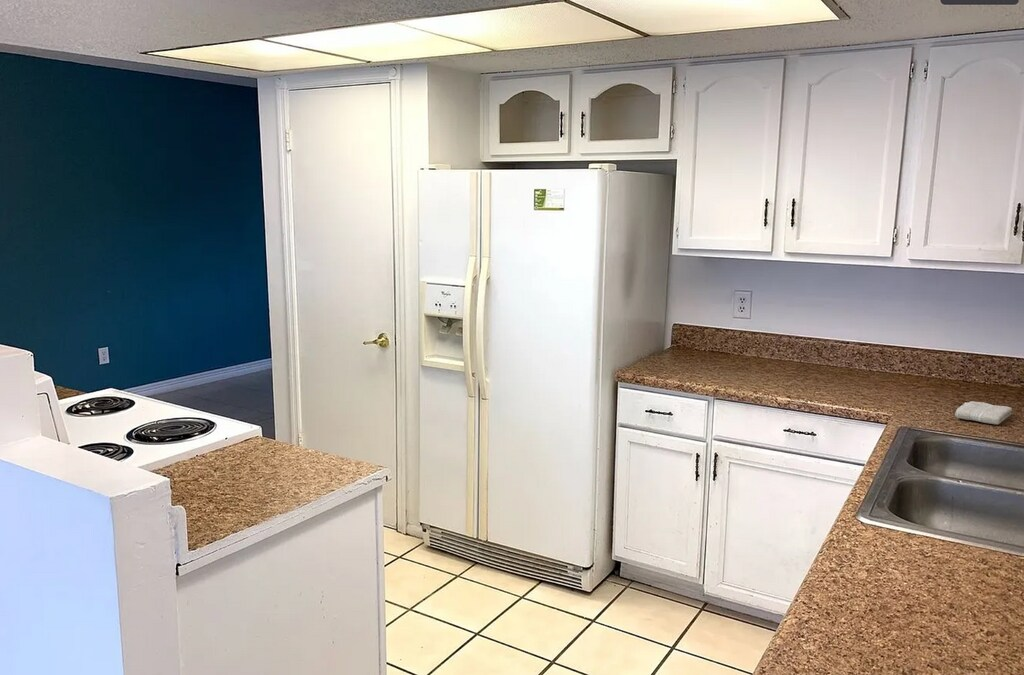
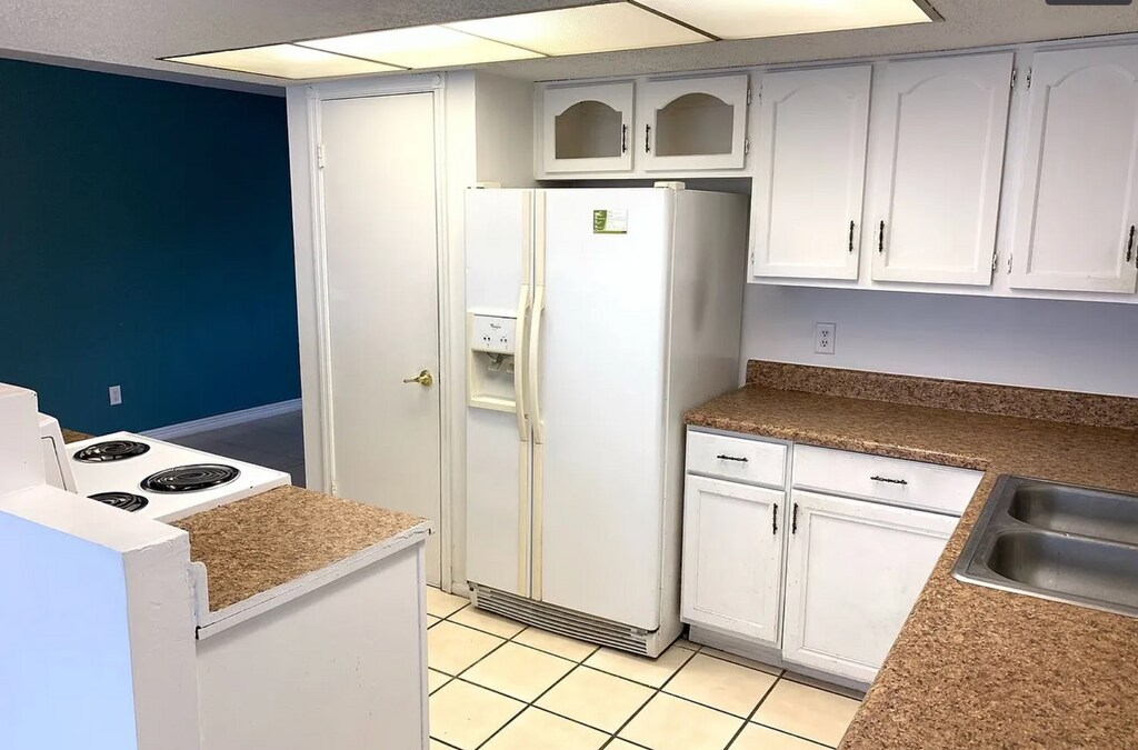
- washcloth (984, 412)
